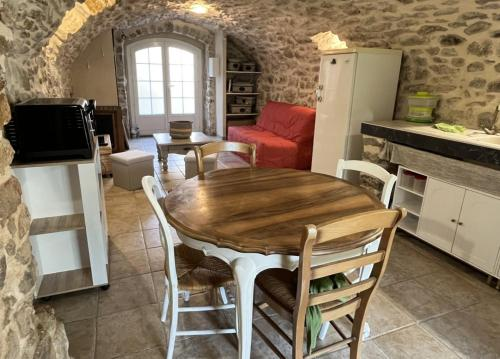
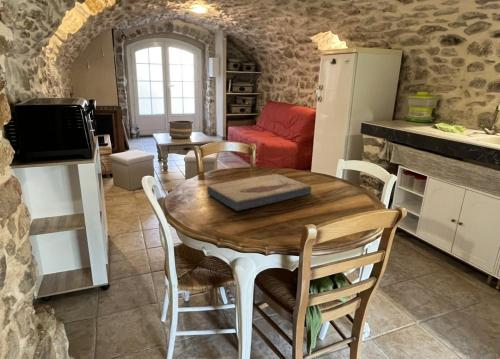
+ fish fossil (259, 189)
